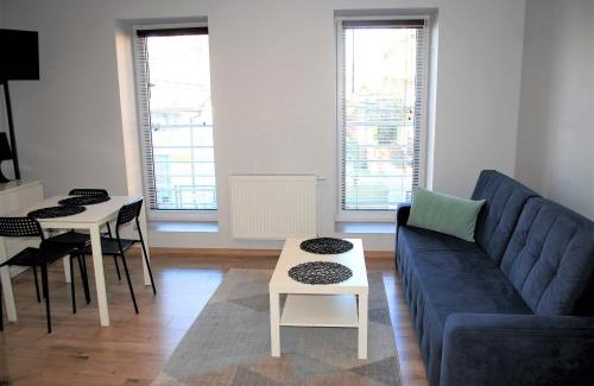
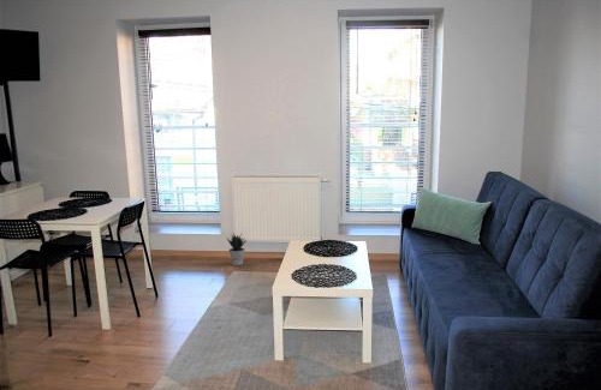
+ potted plant (236, 247)
